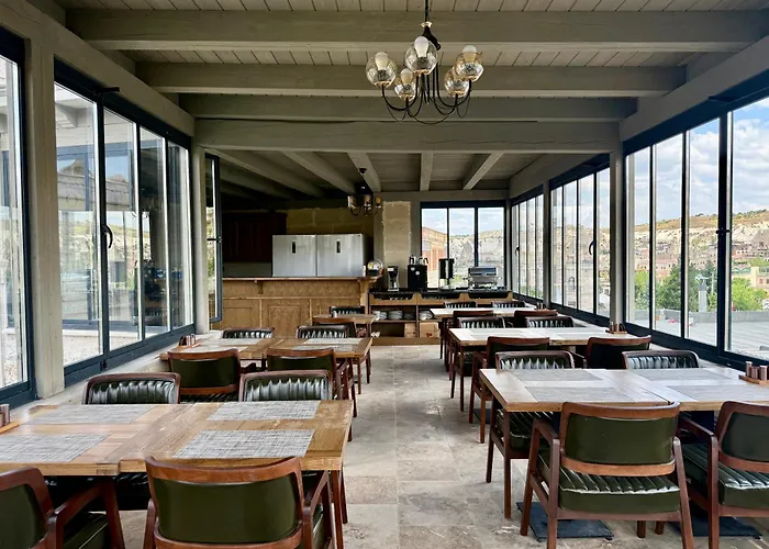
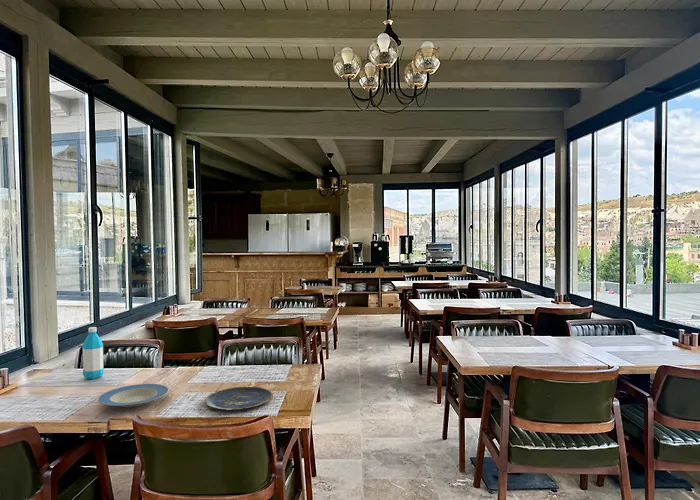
+ plate (134, 397)
+ water bottle (92, 352)
+ plate (239, 398)
